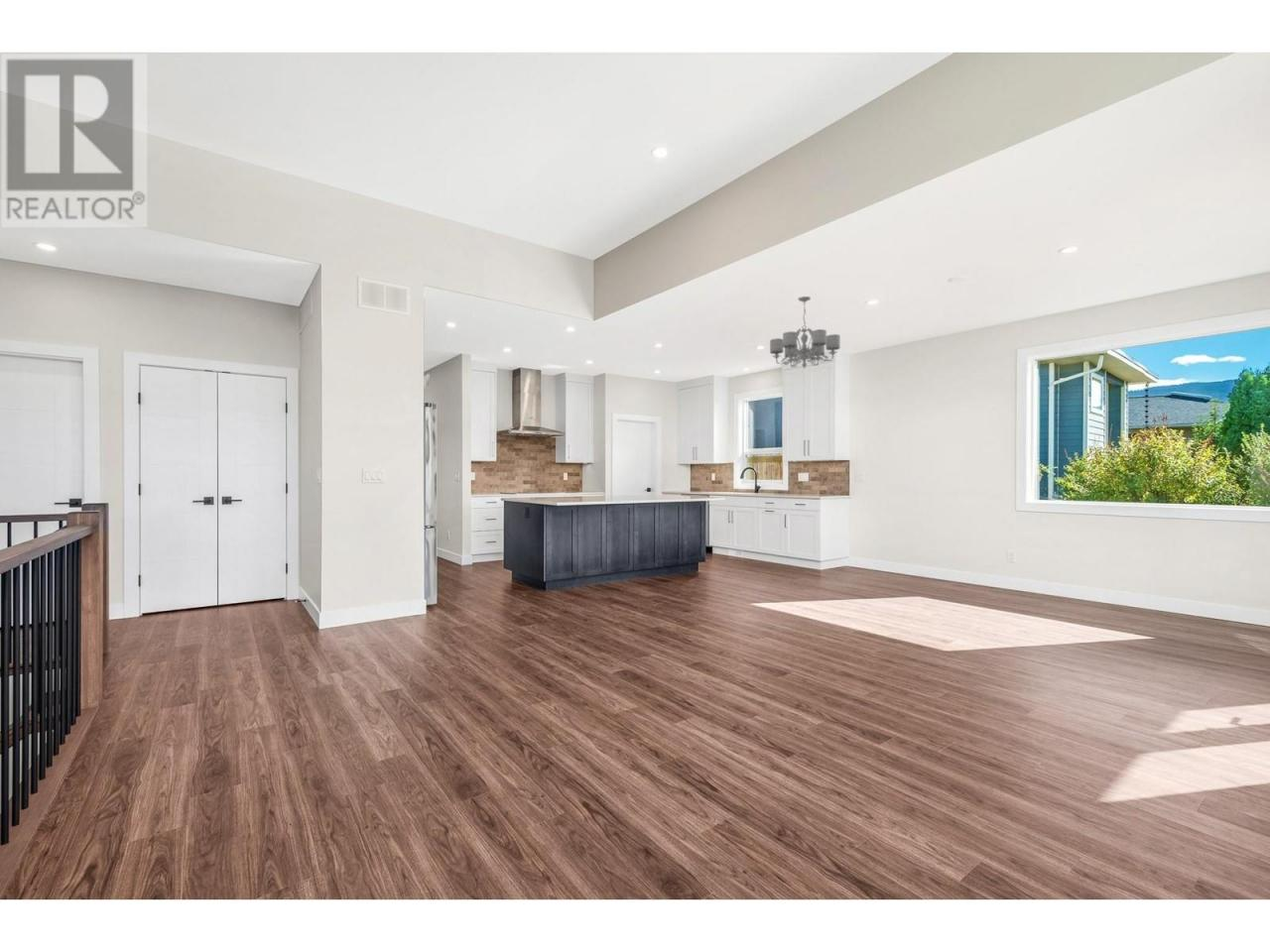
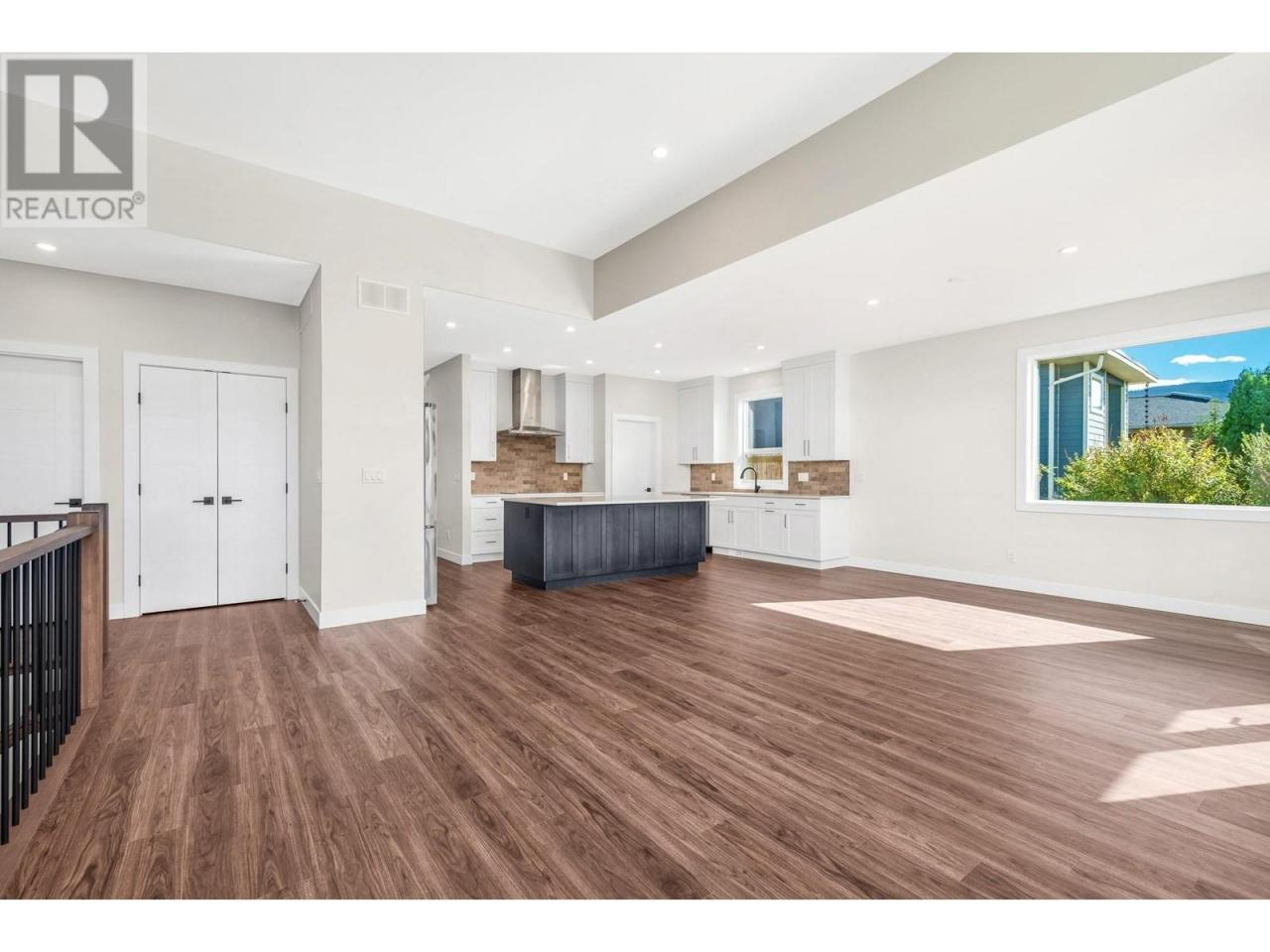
- chandelier (804, 333)
